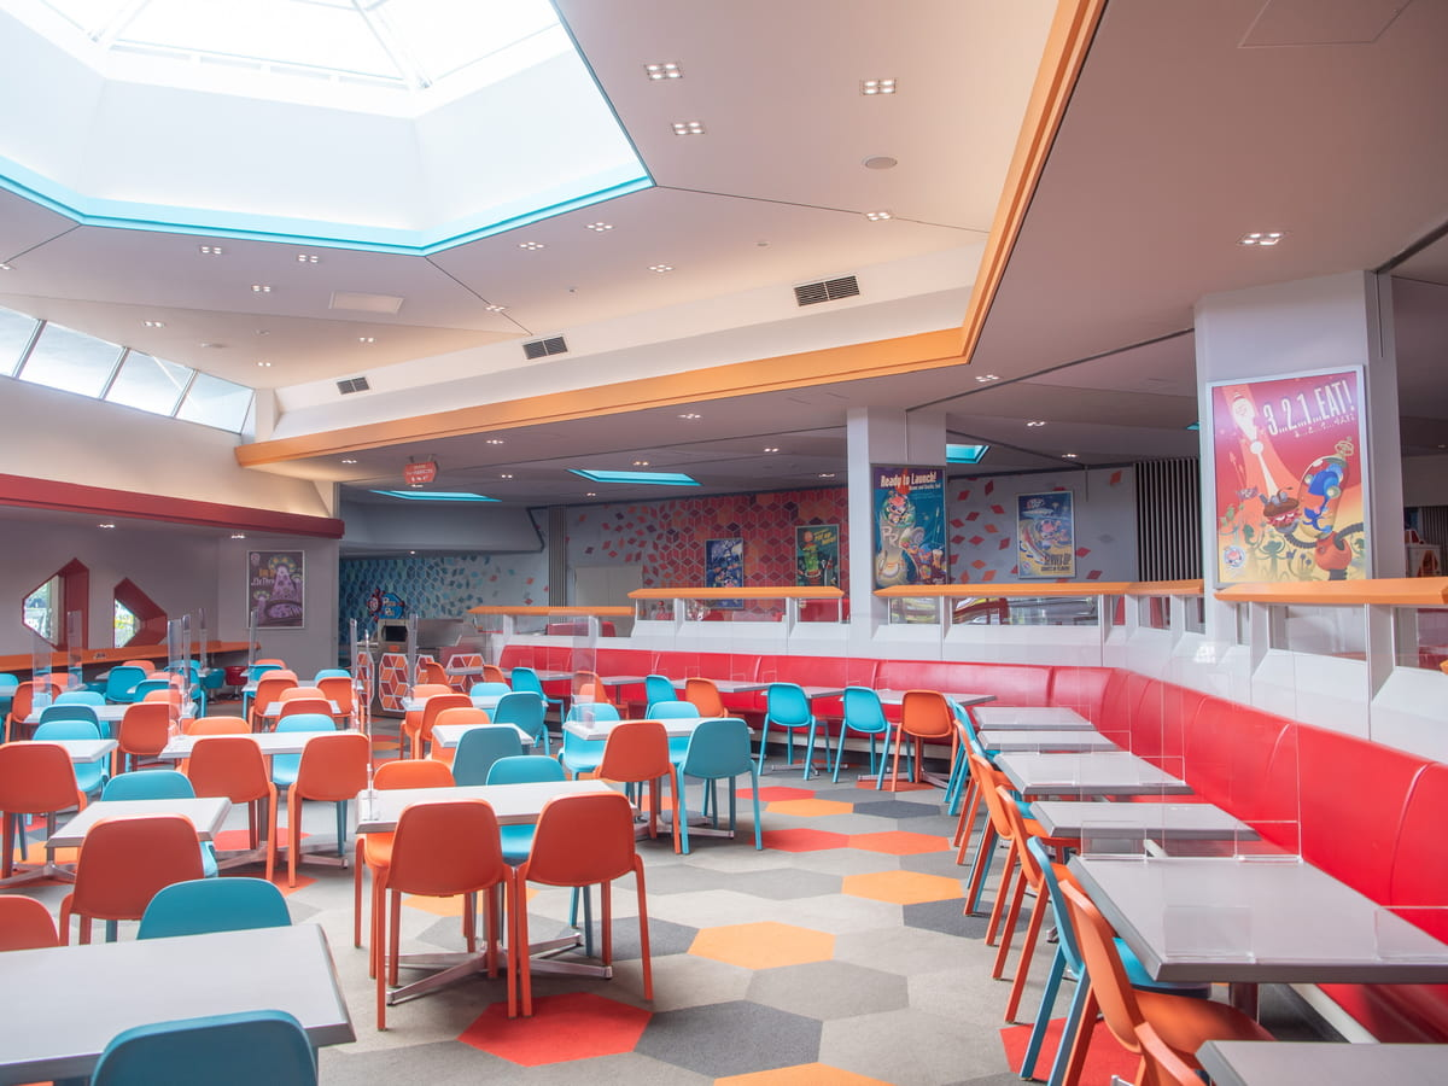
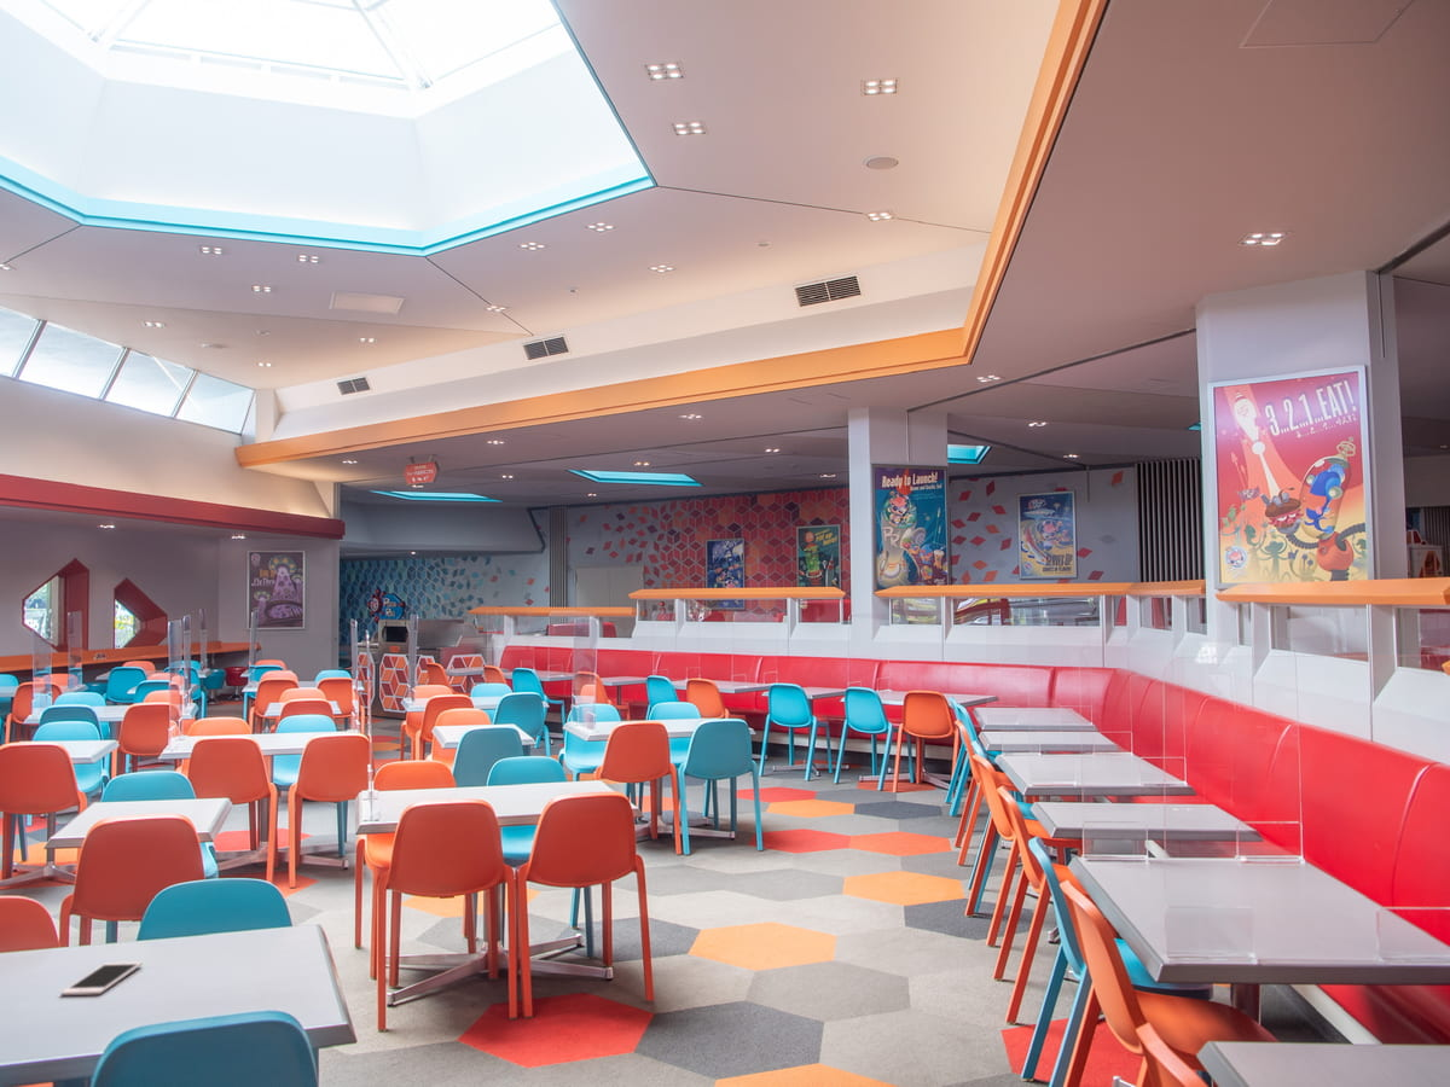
+ cell phone (103, 977)
